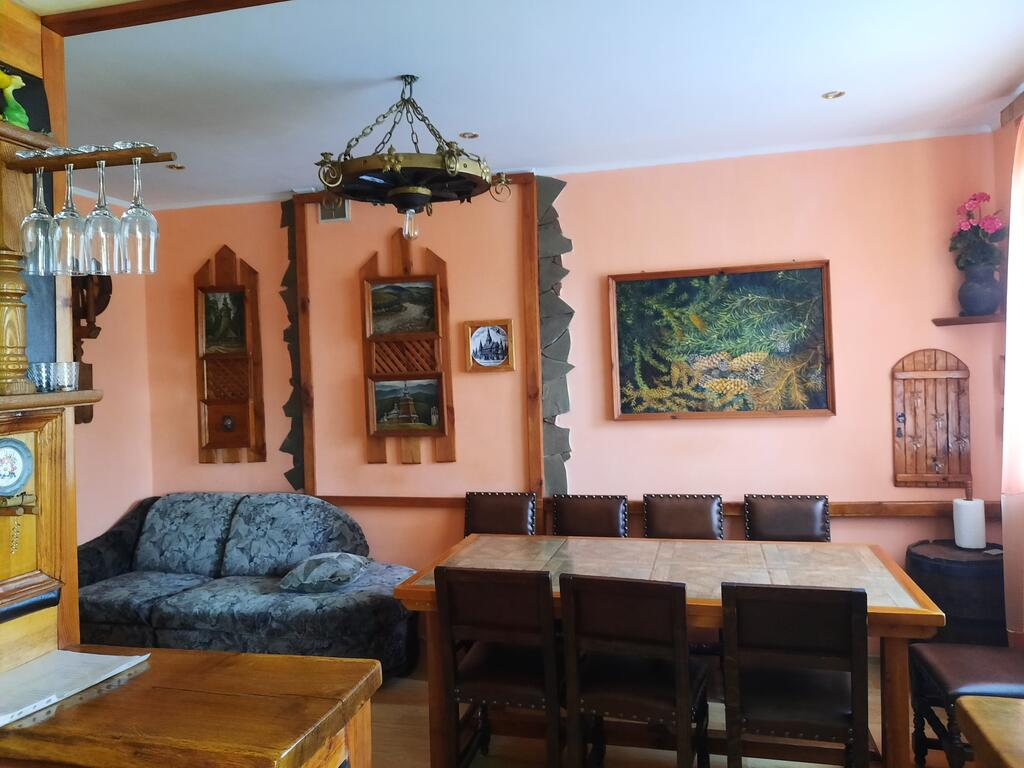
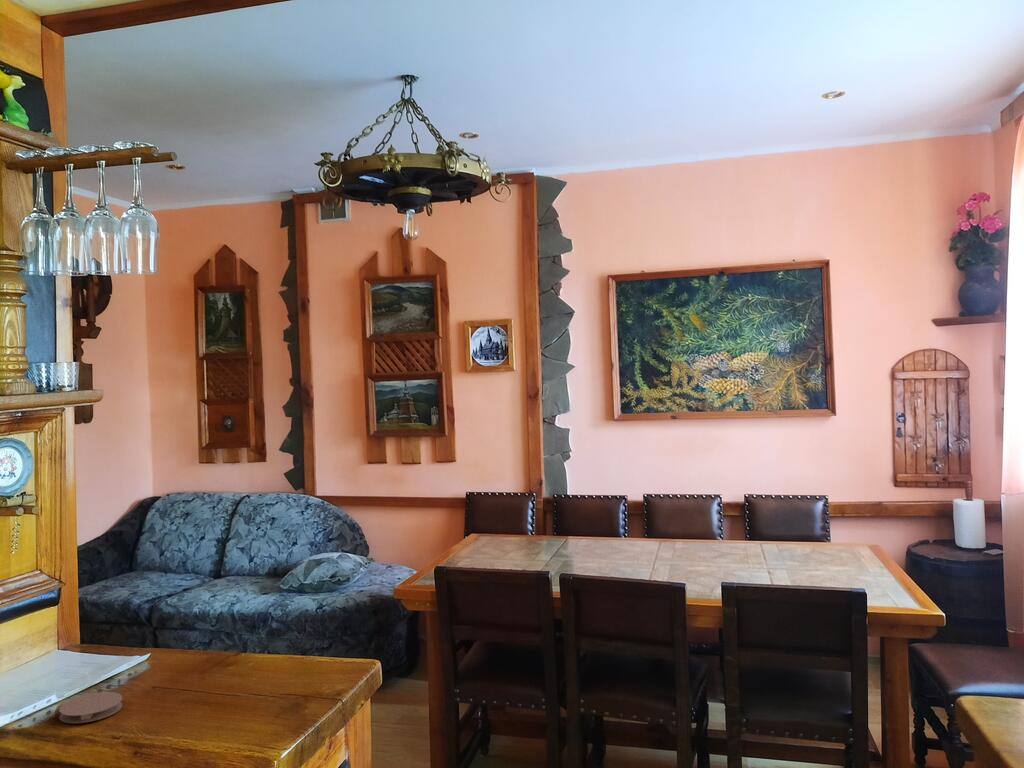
+ coaster (91, 707)
